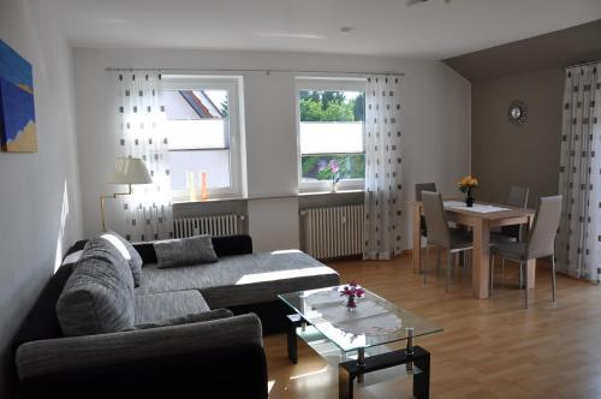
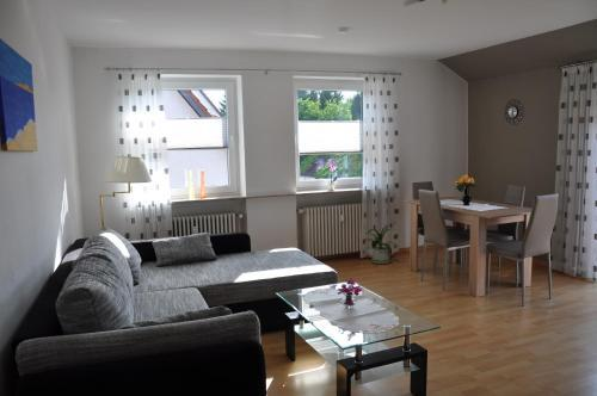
+ house plant (378, 242)
